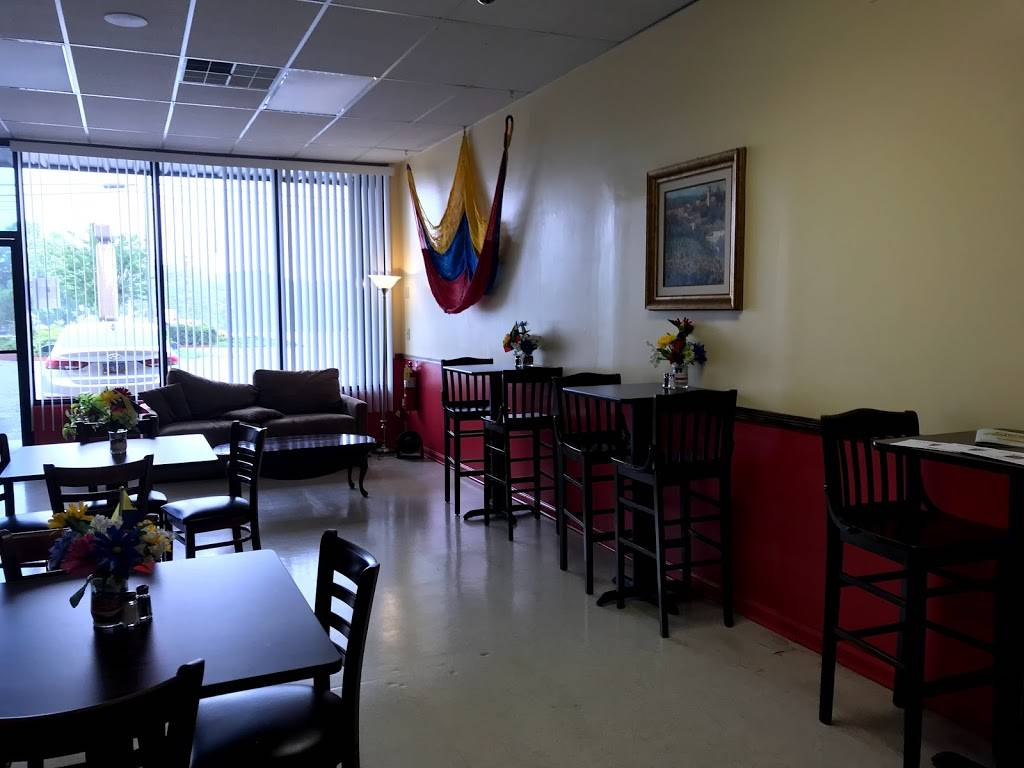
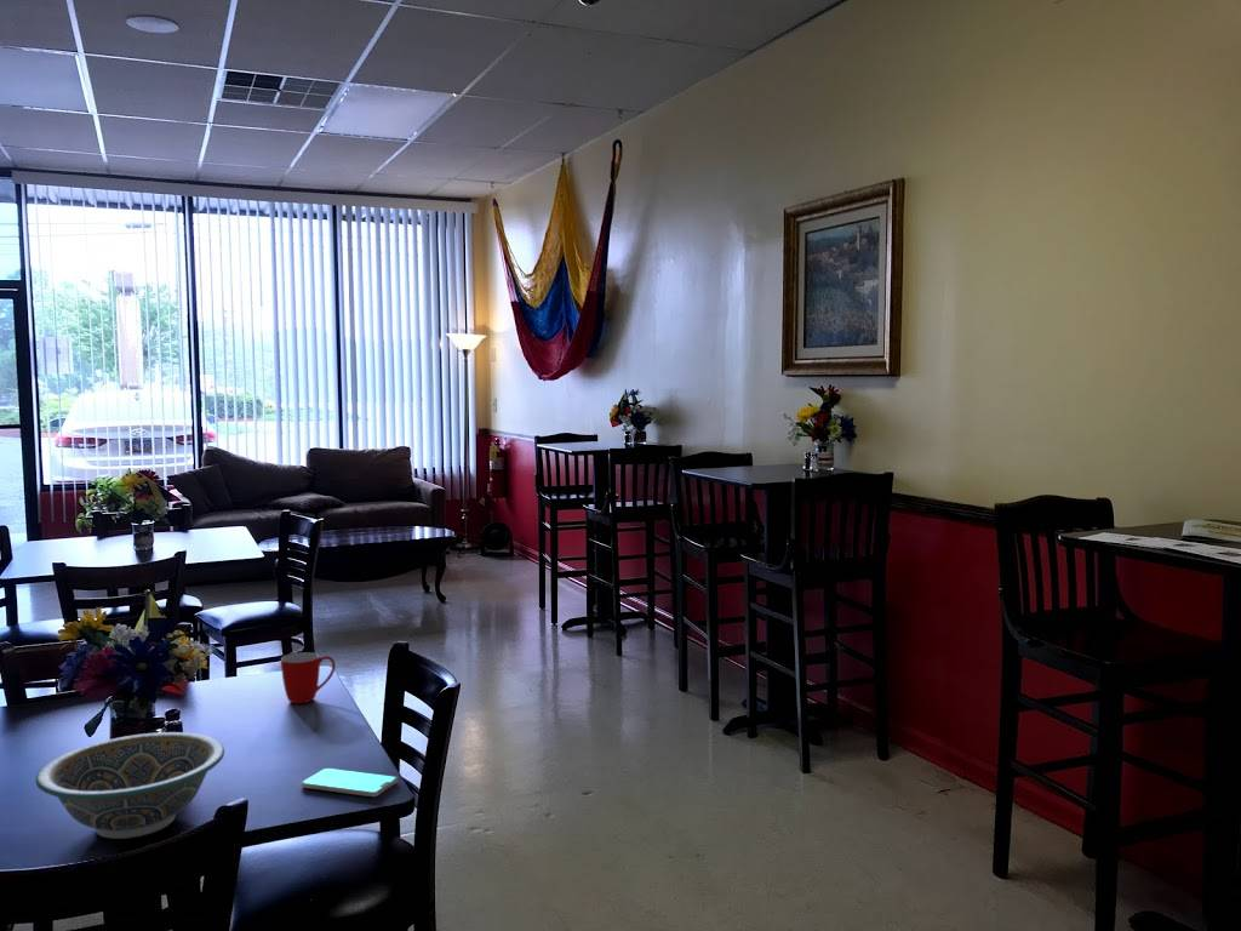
+ smartphone (349, 781)
+ bowl (135, 792)
+ mug (308, 676)
